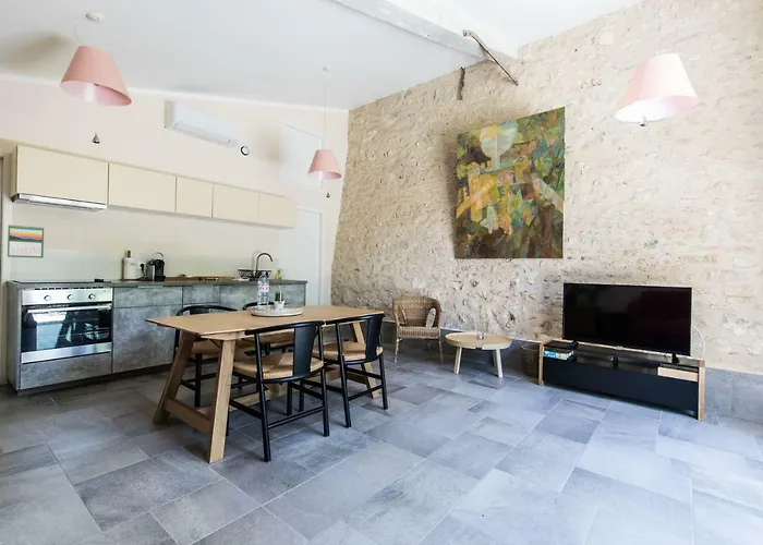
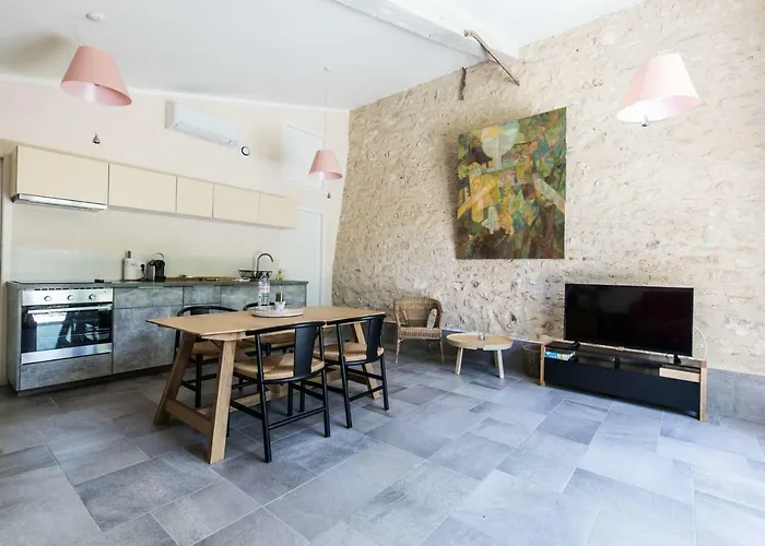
- calendar (25, 241)
